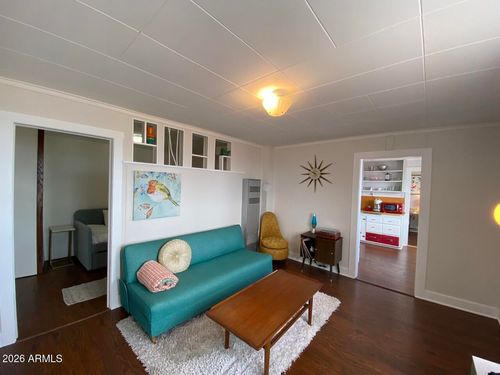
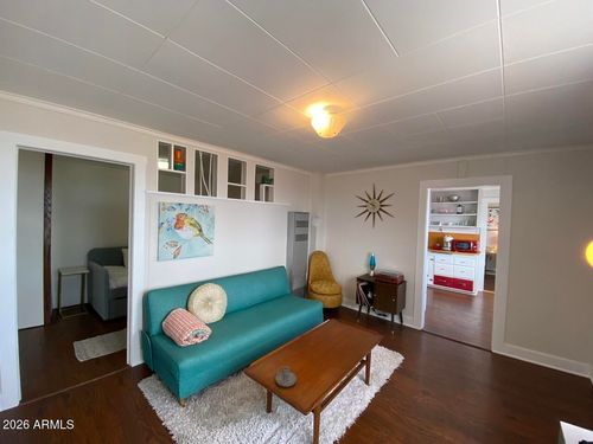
+ candle holder (283, 373)
